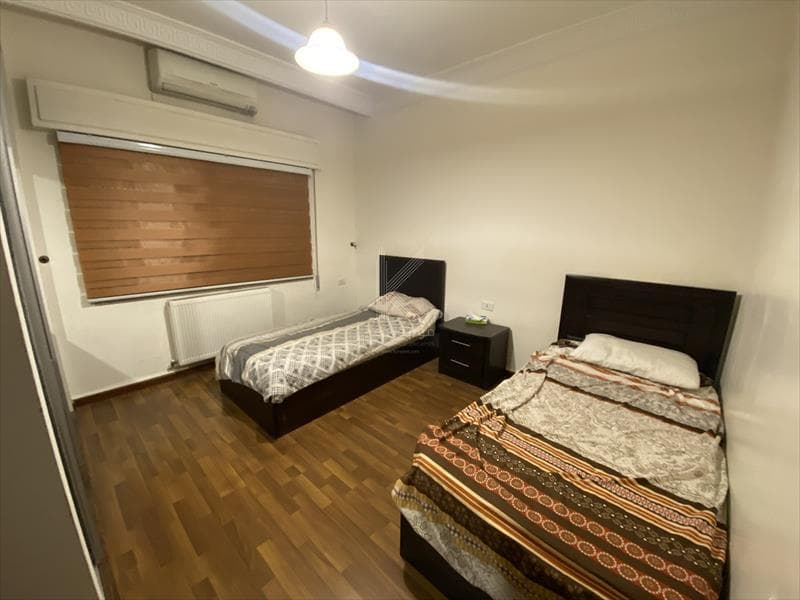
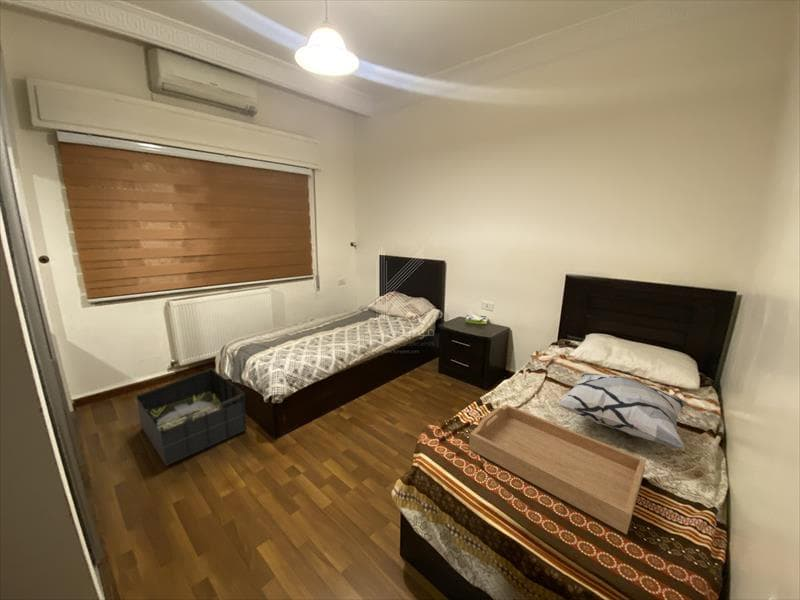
+ serving tray (552, 451)
+ storage bin (192, 410)
+ decorative pillow (622, 402)
